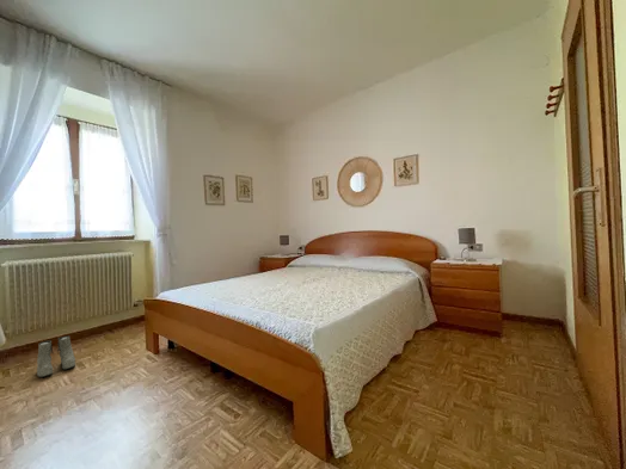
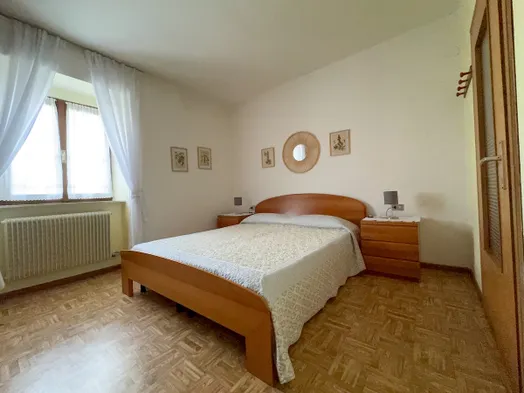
- boots (53, 353)
